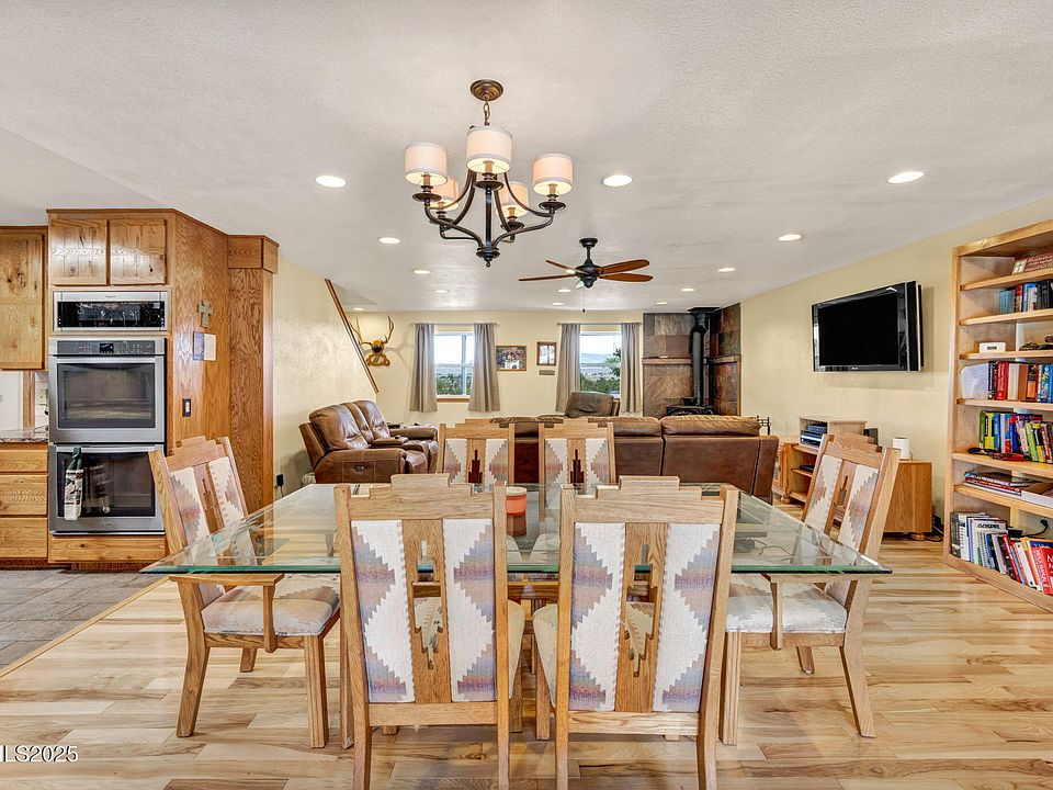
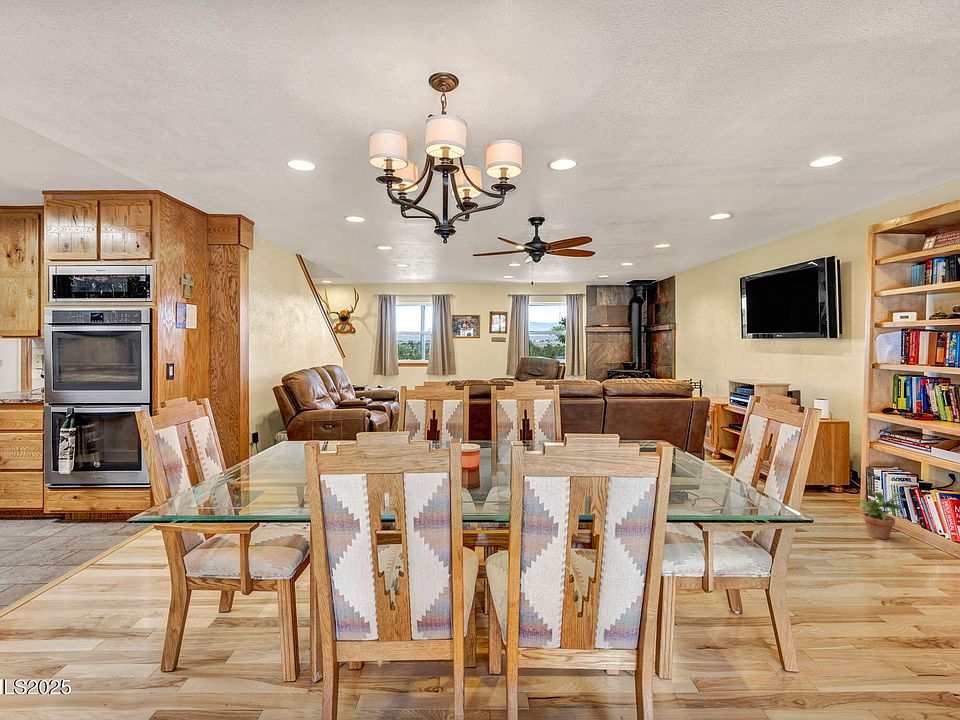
+ potted plant (879, 512)
